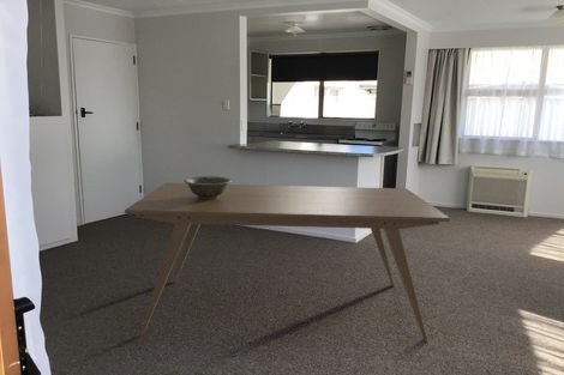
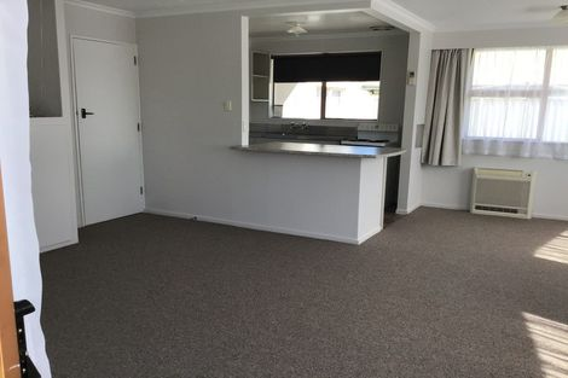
- decorative bowl (208, 188)
- dining table (284, 225)
